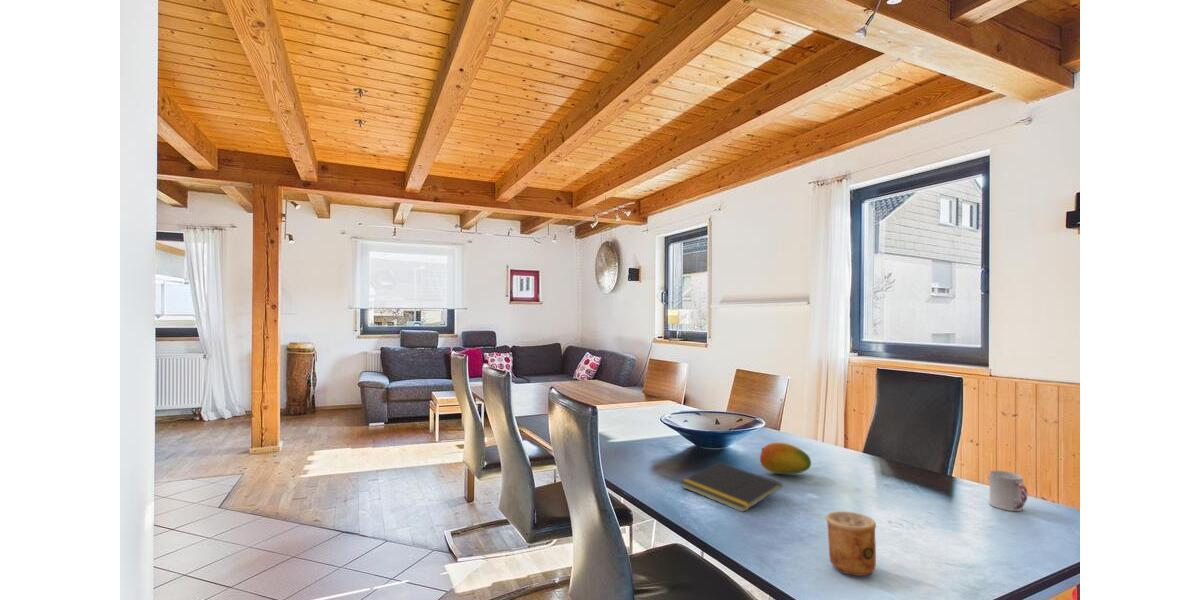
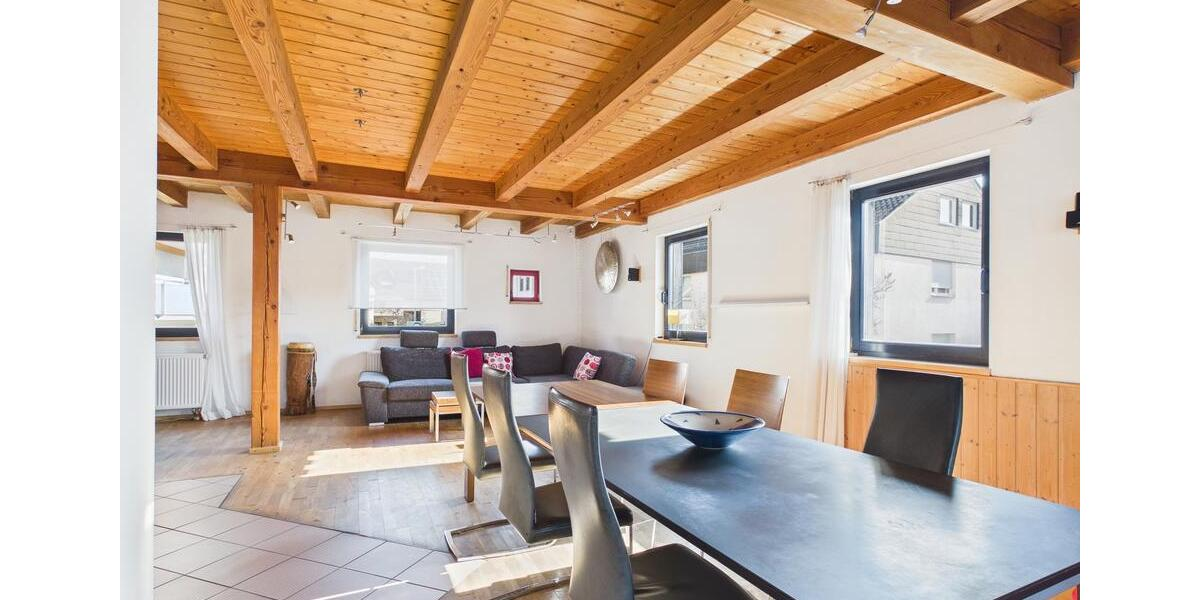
- fruit (785, 458)
- cup (1010, 492)
- notepad (729, 484)
- cup (850, 542)
